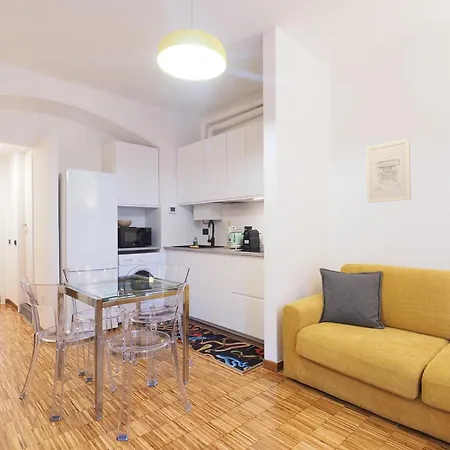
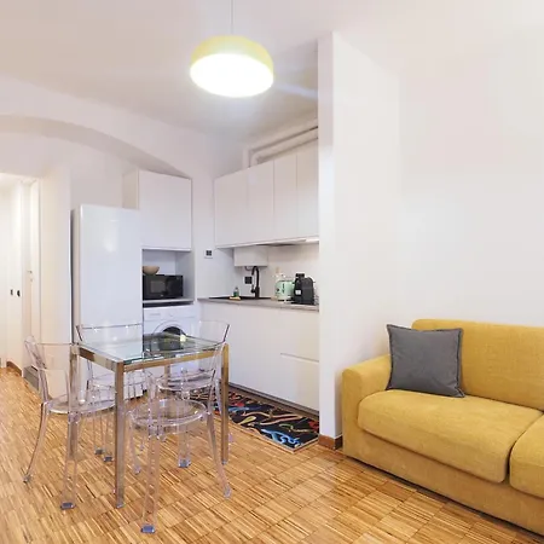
- wall art (387, 172)
